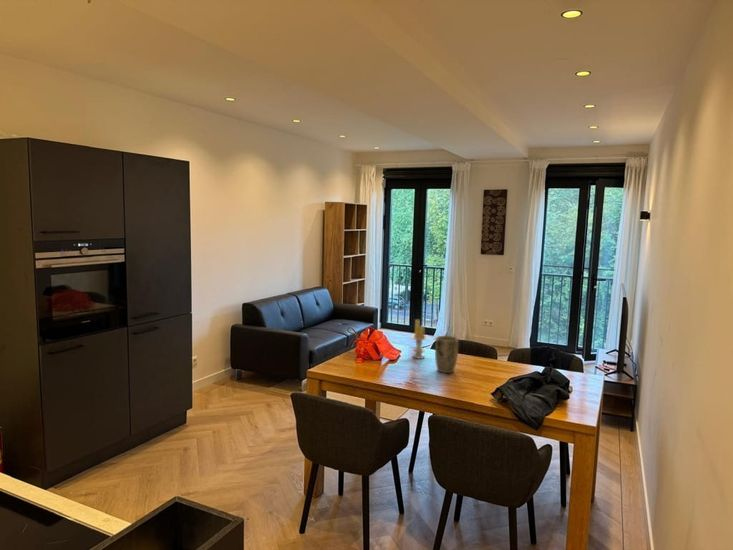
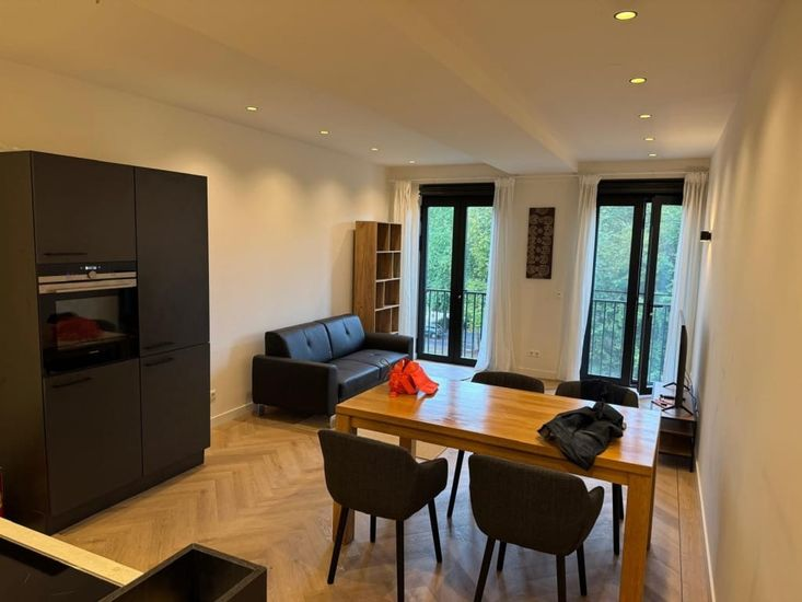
- candle (419, 338)
- plant pot (446, 354)
